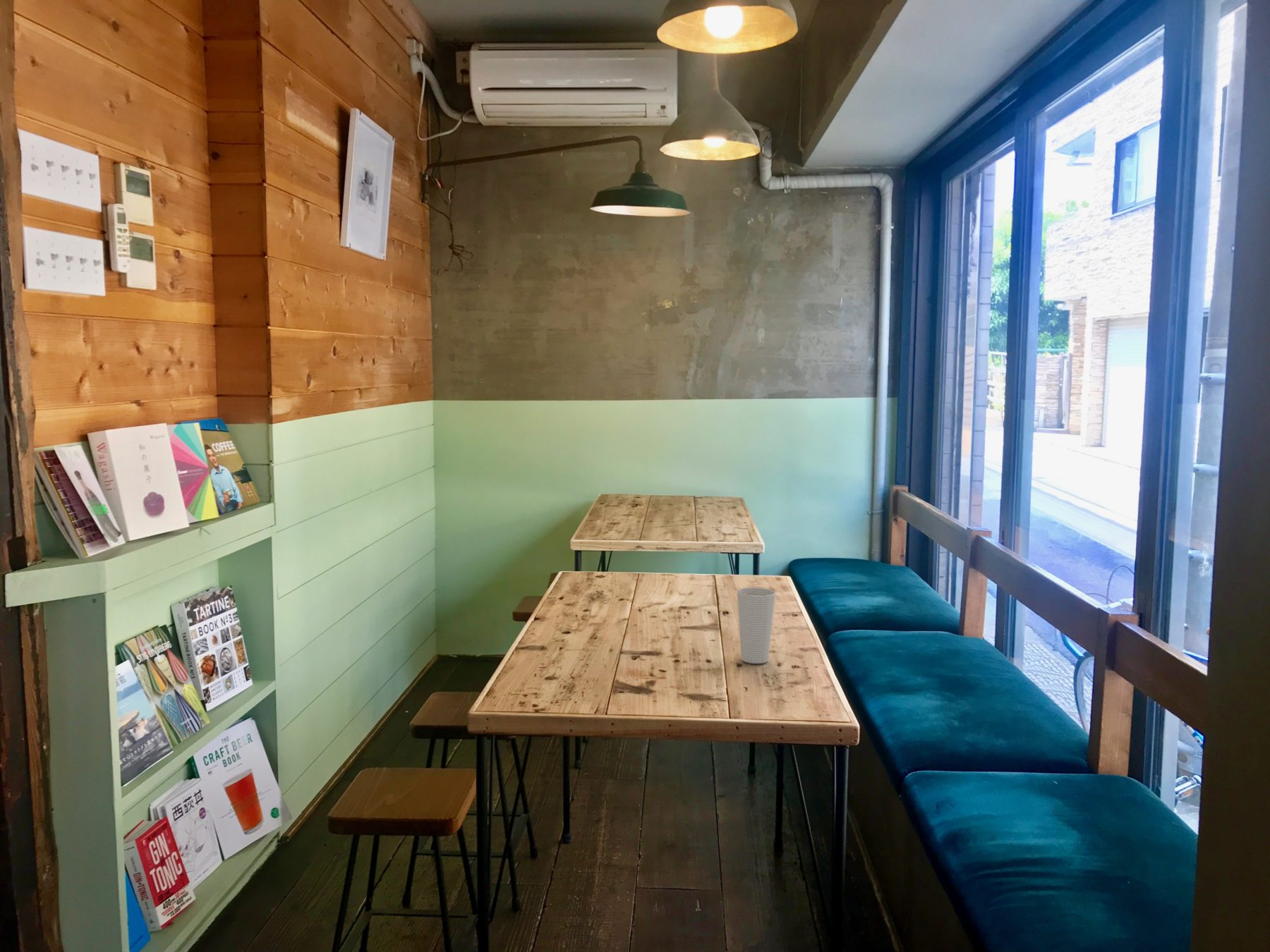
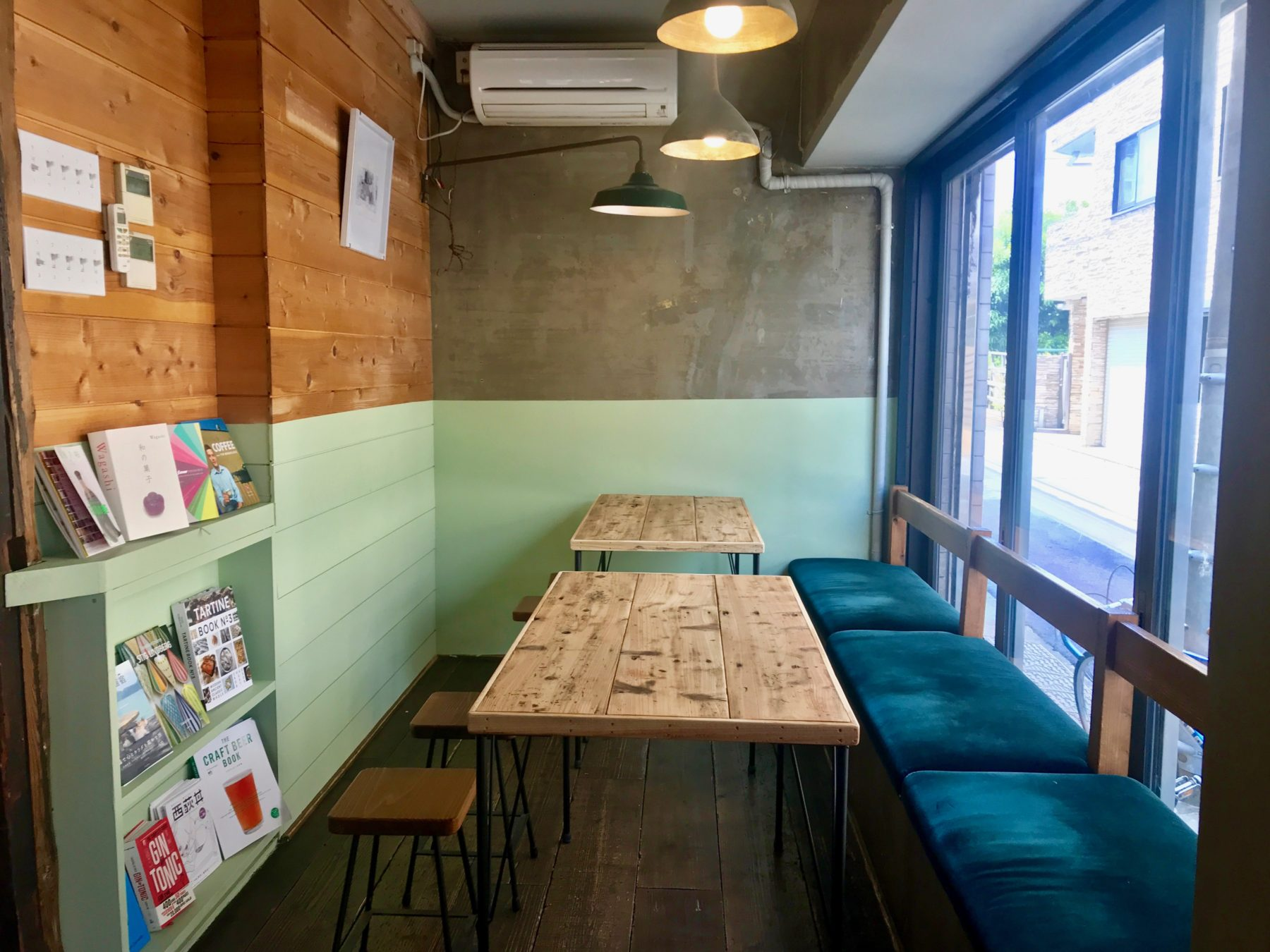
- cup (755, 625)
